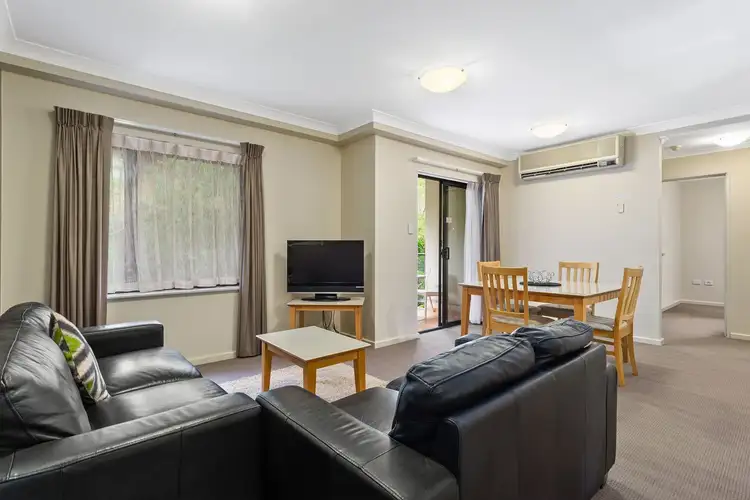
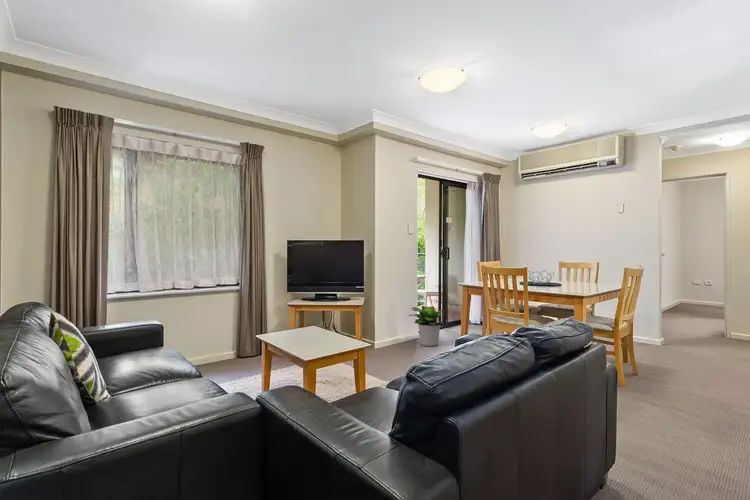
+ potted plant (428, 326)
